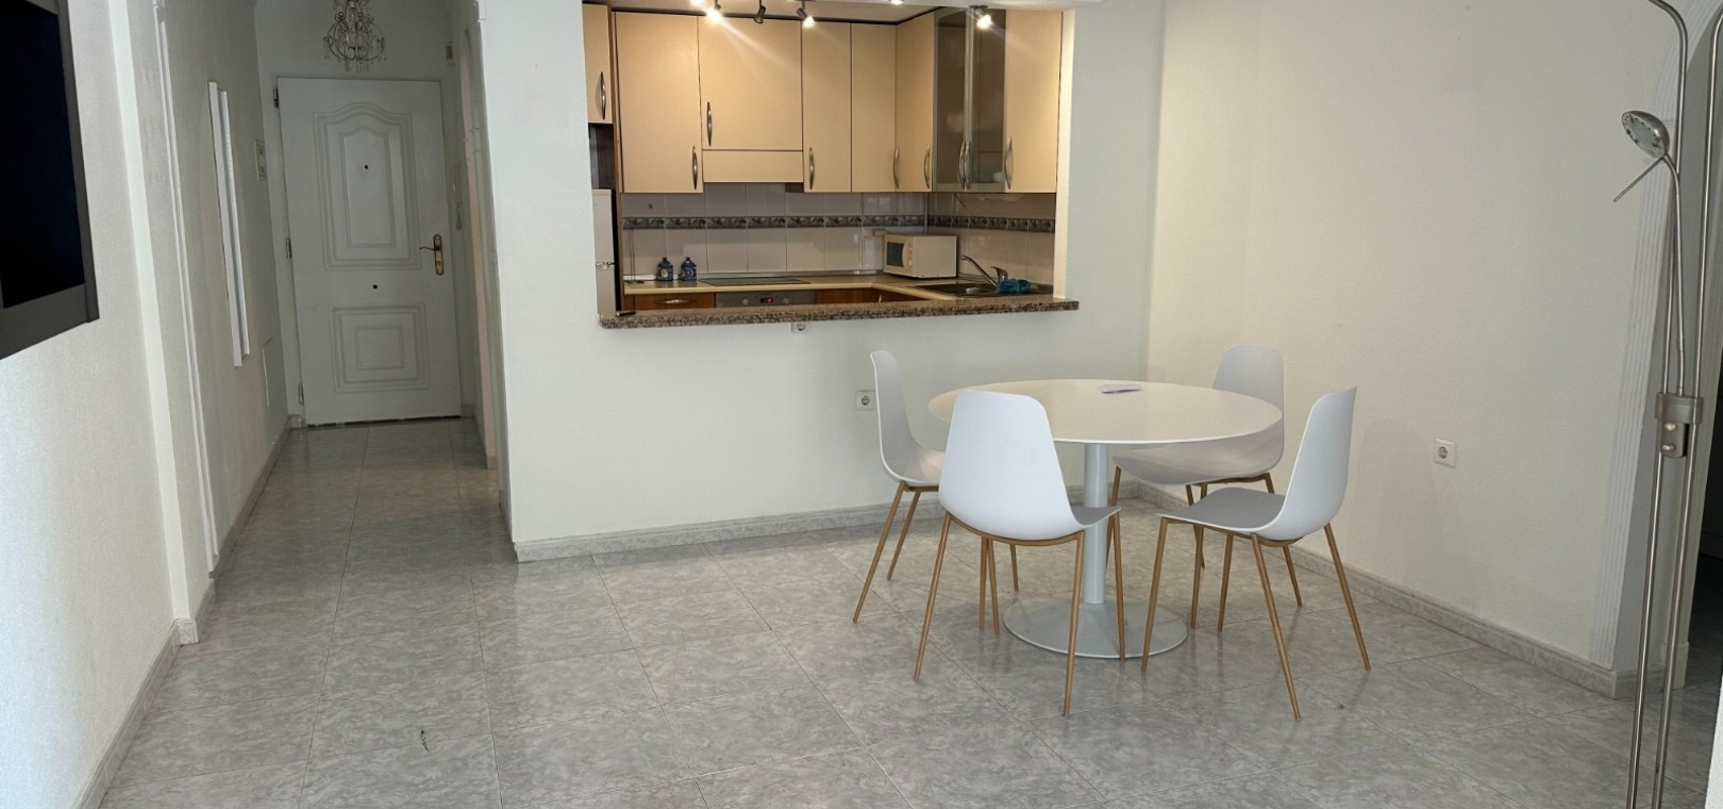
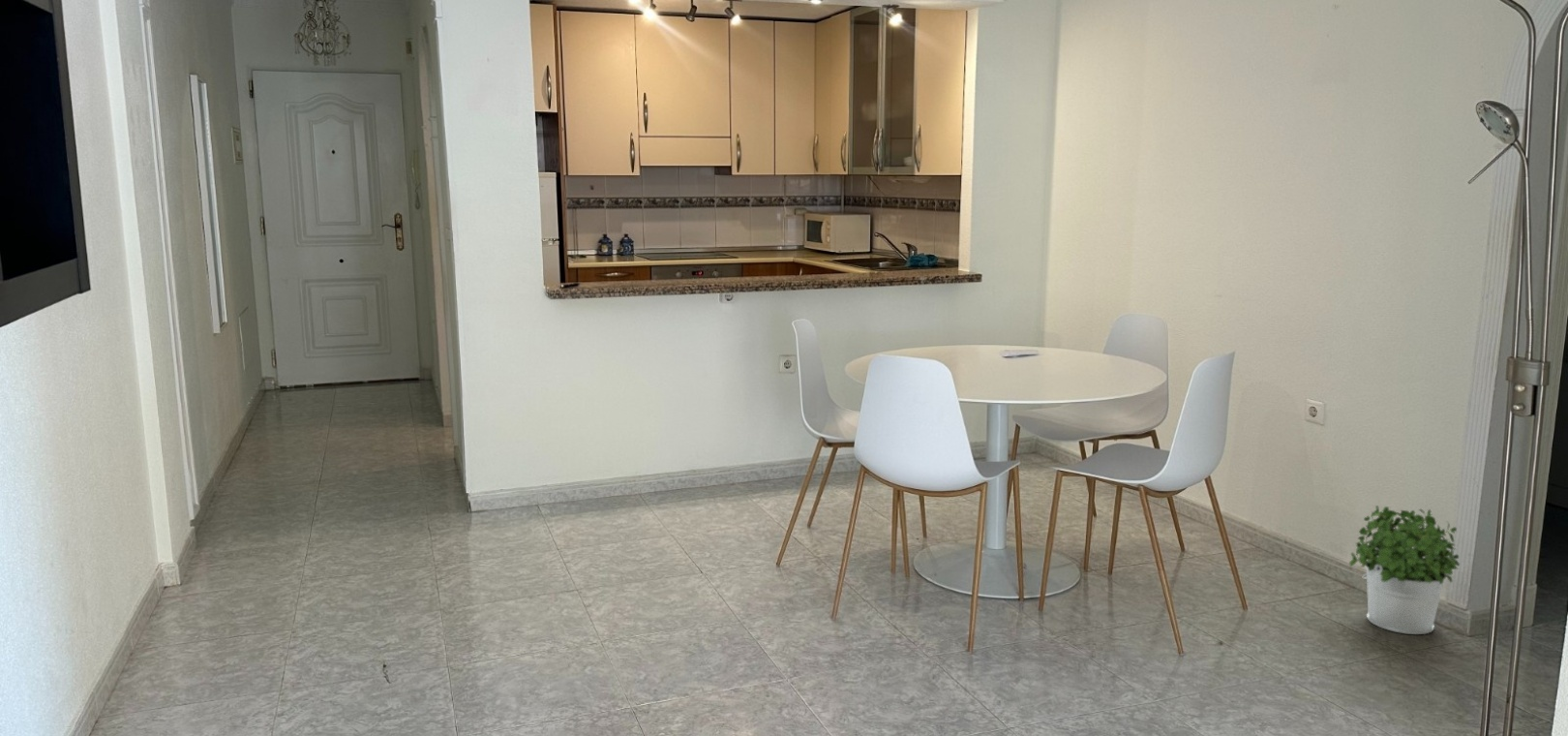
+ potted plant (1398, 566)
